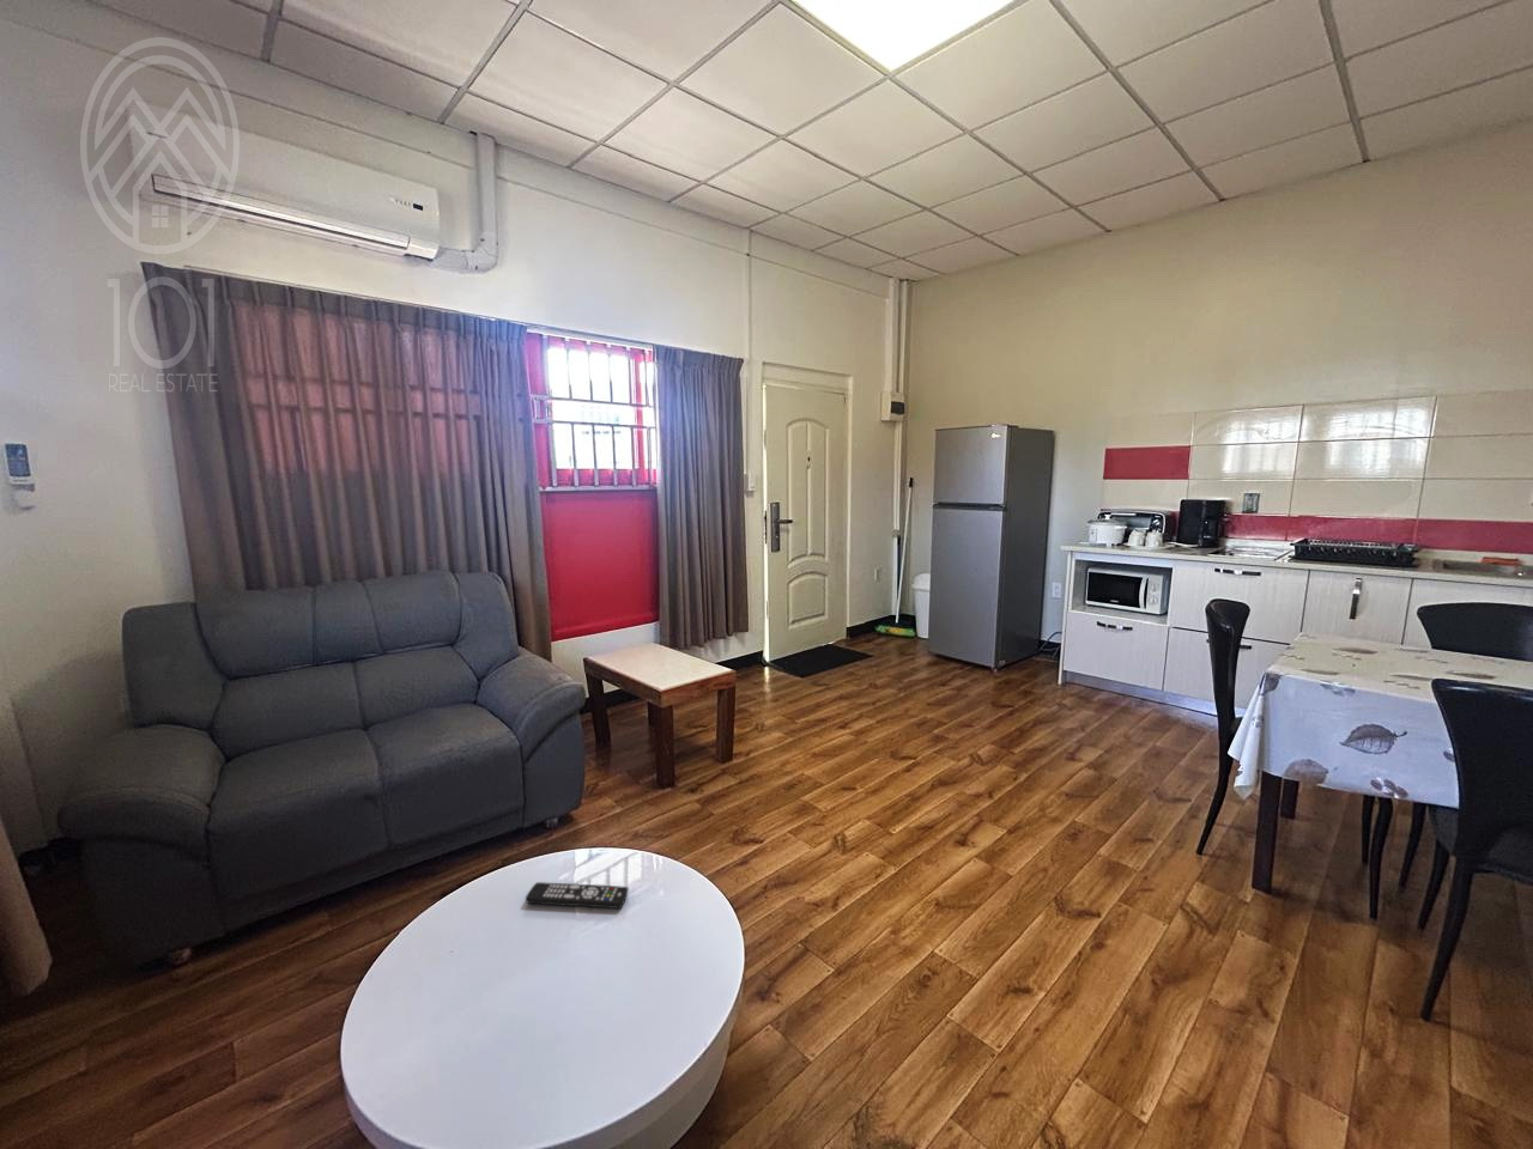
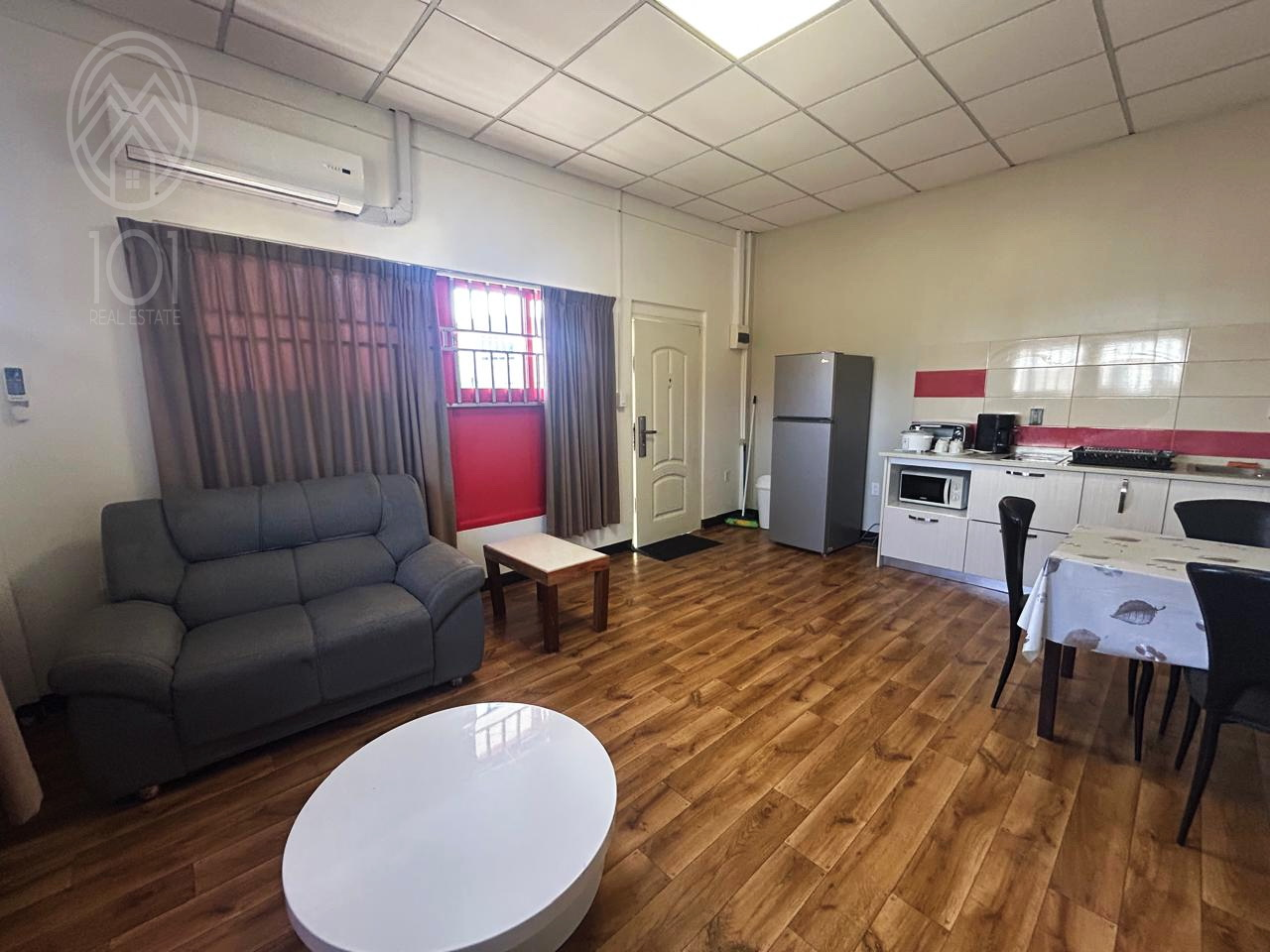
- remote control (577, 896)
